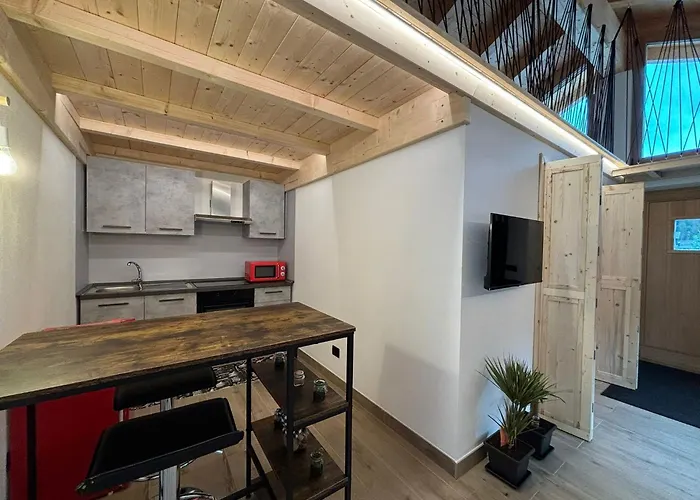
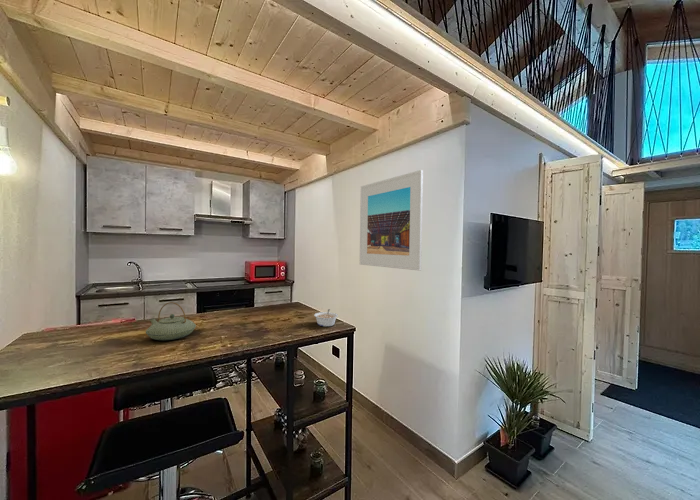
+ teapot (169, 319)
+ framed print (387, 223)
+ legume (325, 318)
